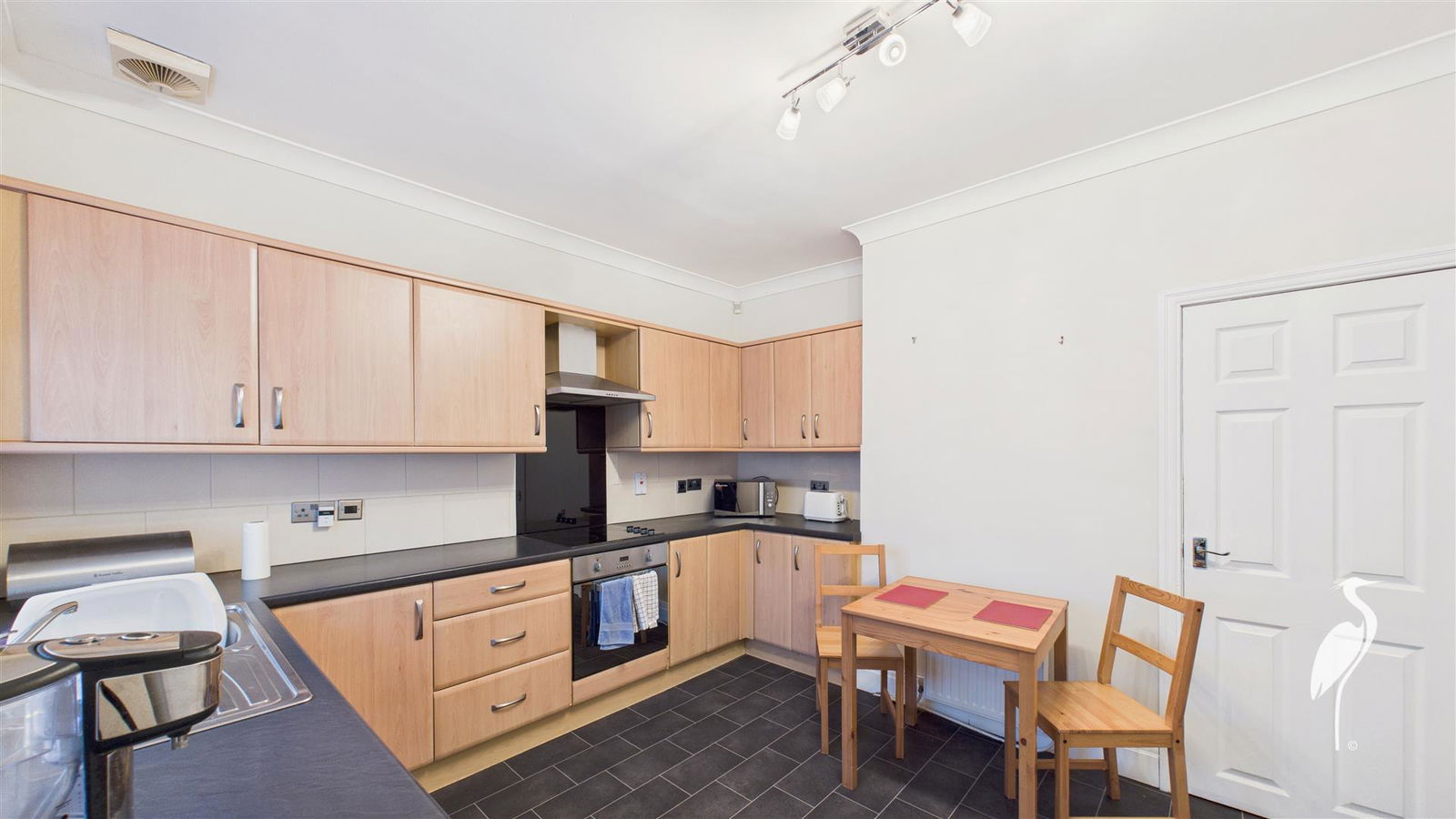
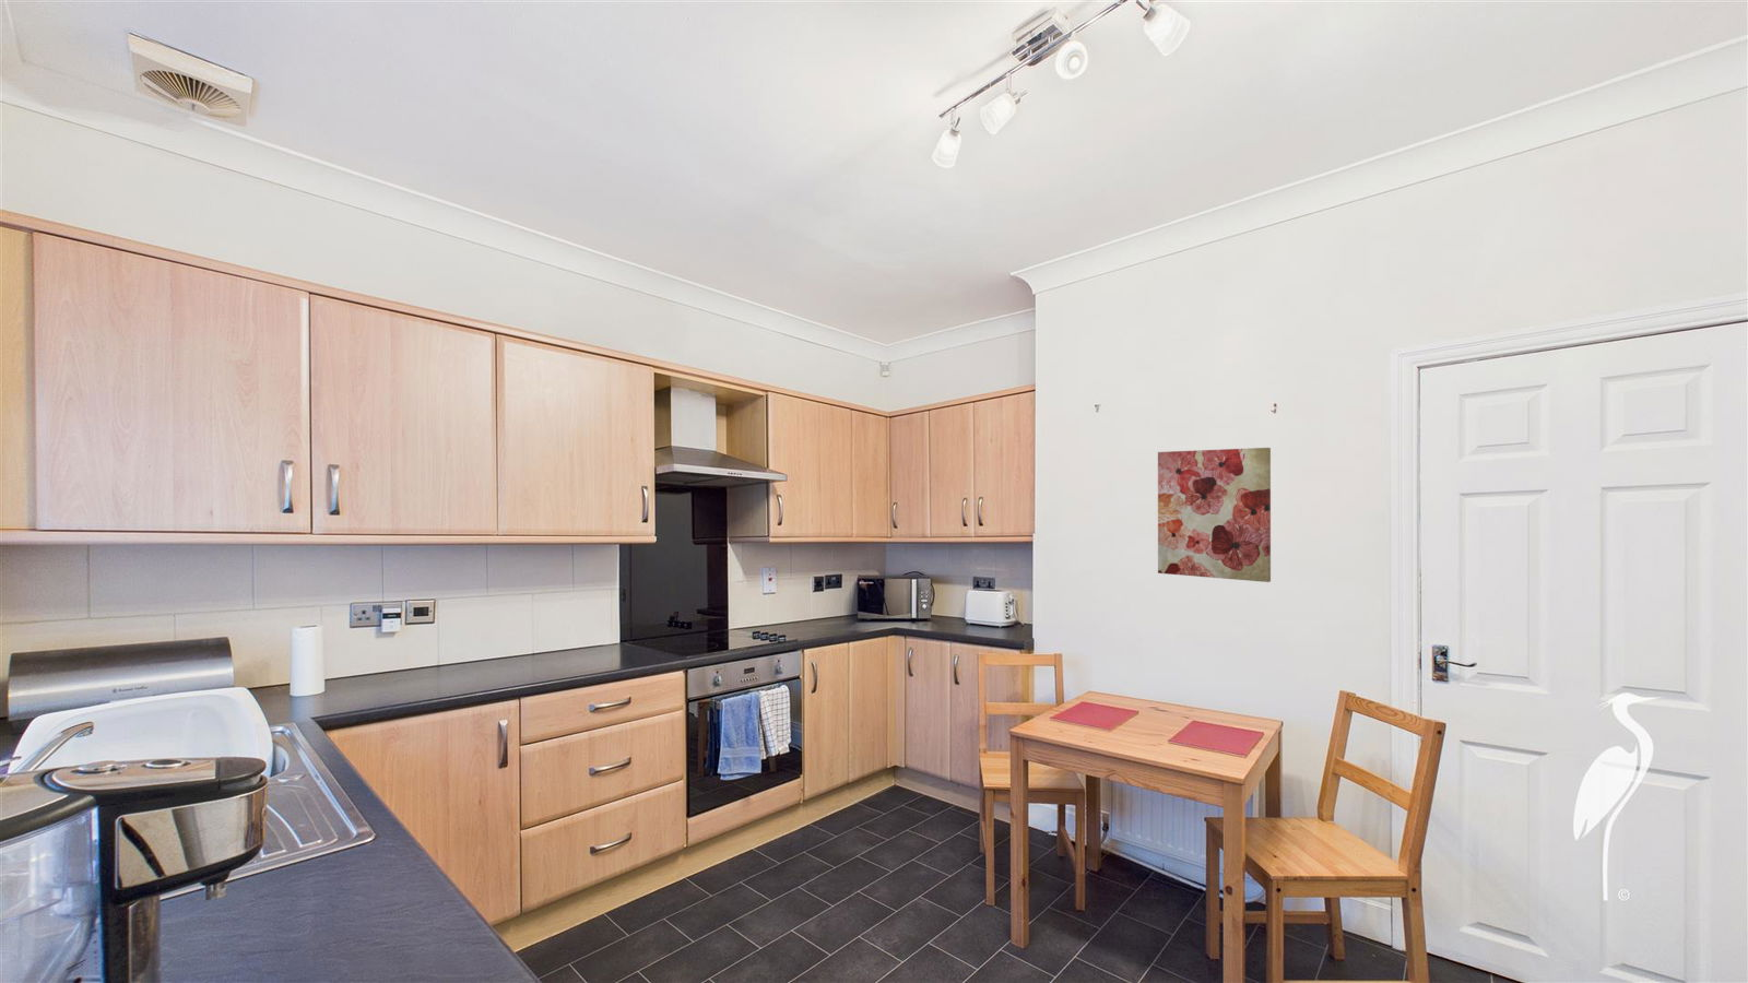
+ wall art (1210, 514)
